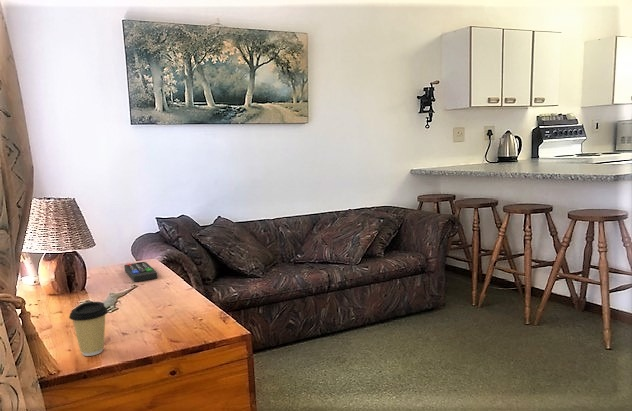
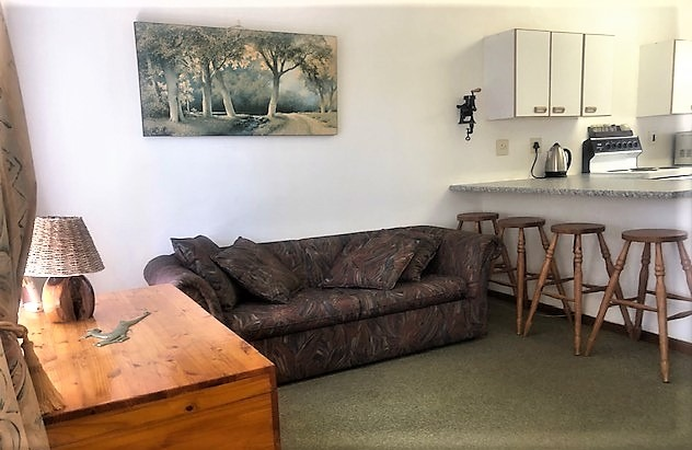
- remote control (140, 270)
- coffee cup (90, 329)
